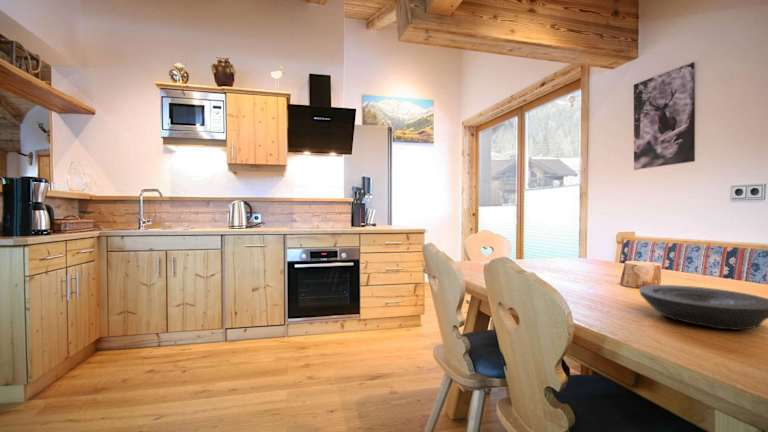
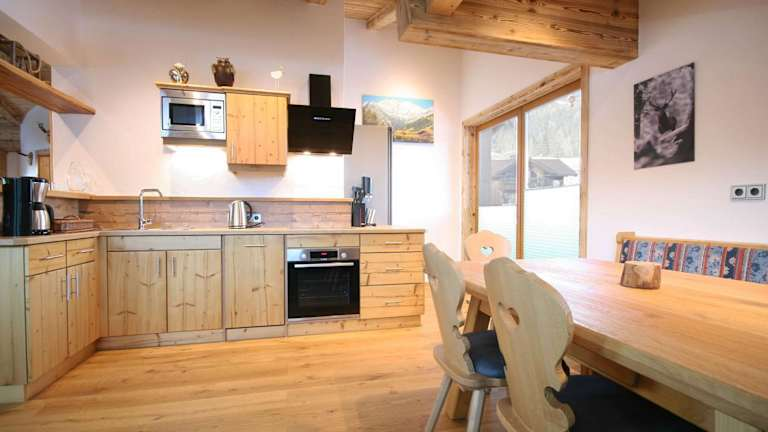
- plate (702, 307)
